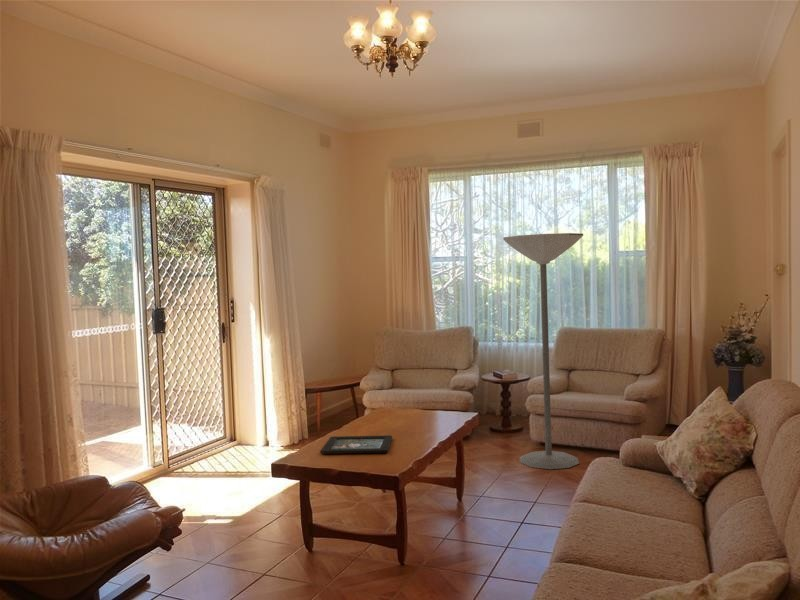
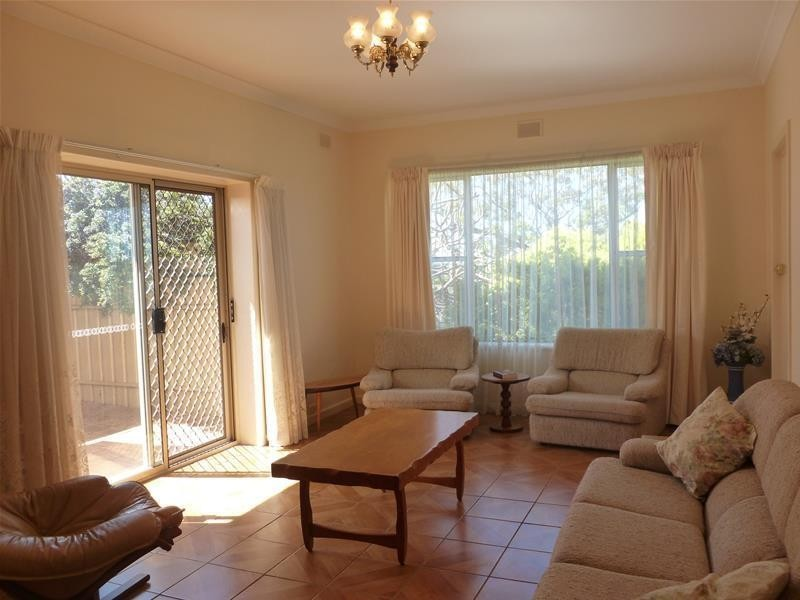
- floor lamp (545, 348)
- decorative tray (357, 444)
